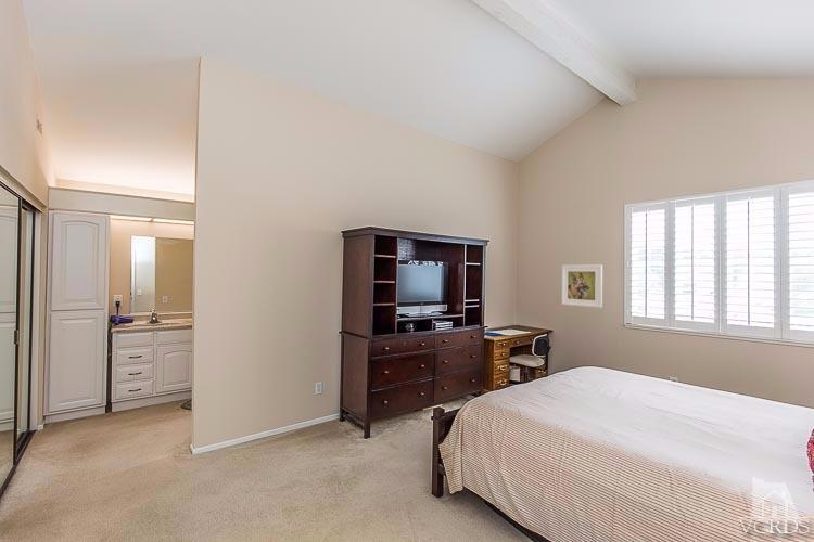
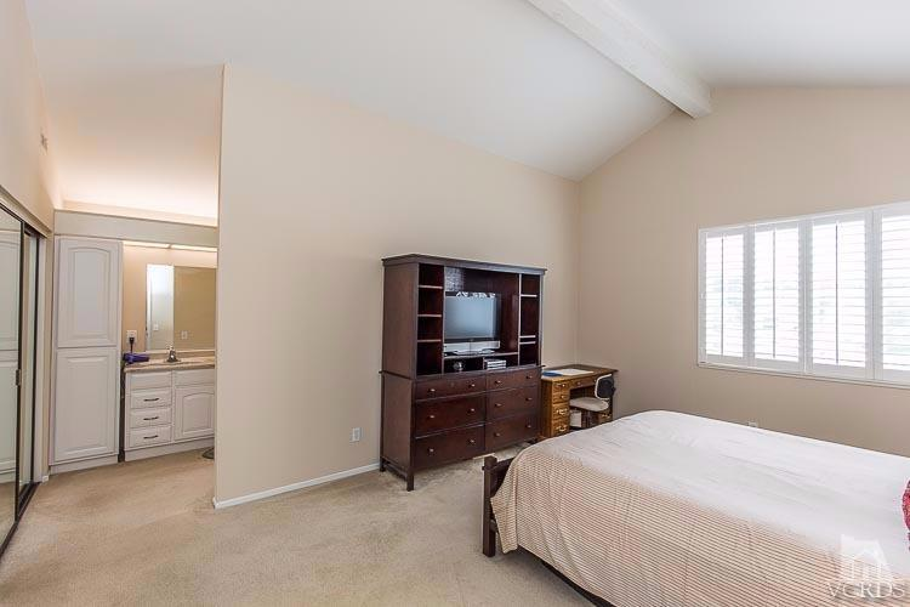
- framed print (581, 285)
